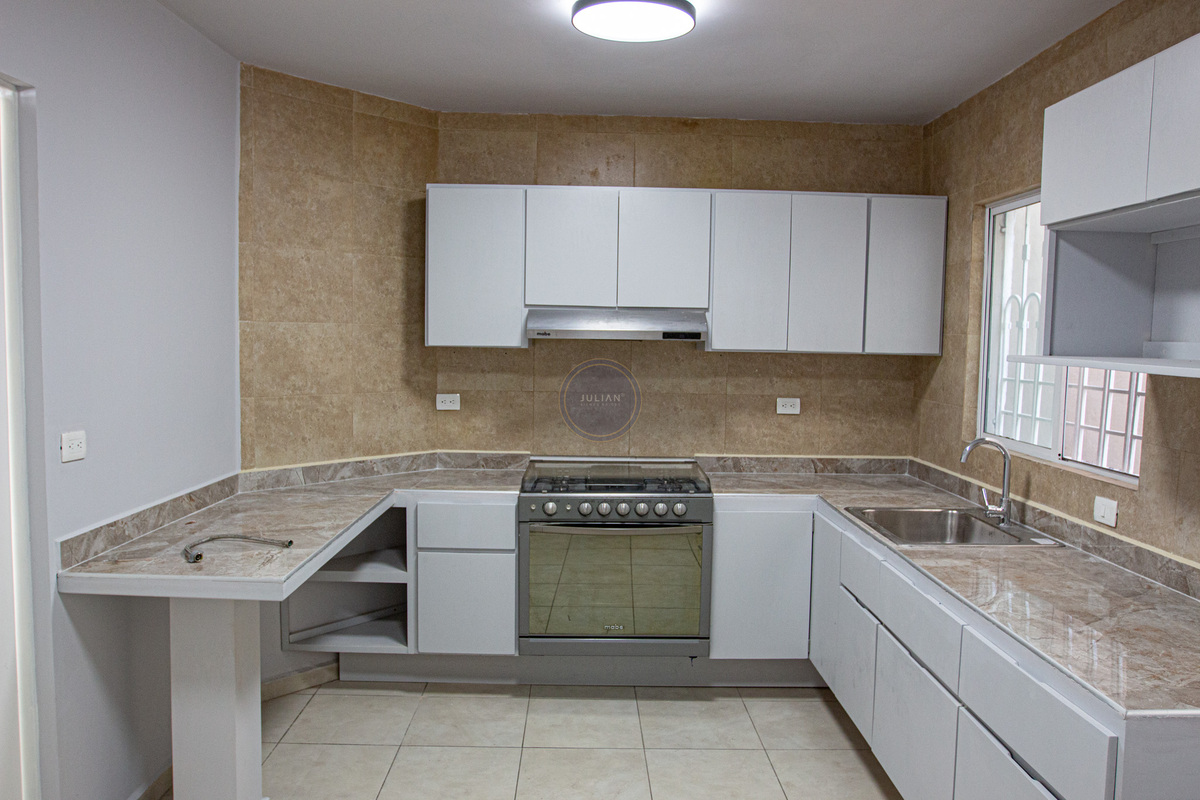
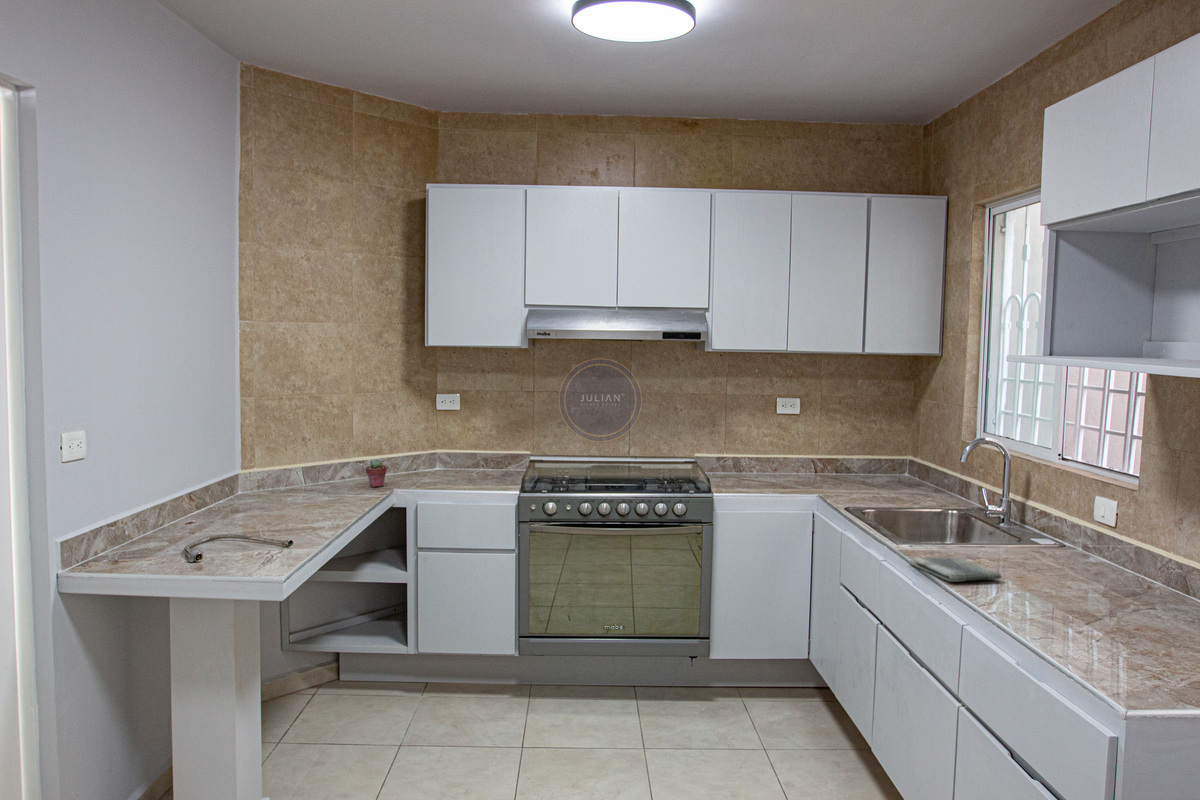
+ potted succulent (376, 472)
+ dish towel (953, 566)
